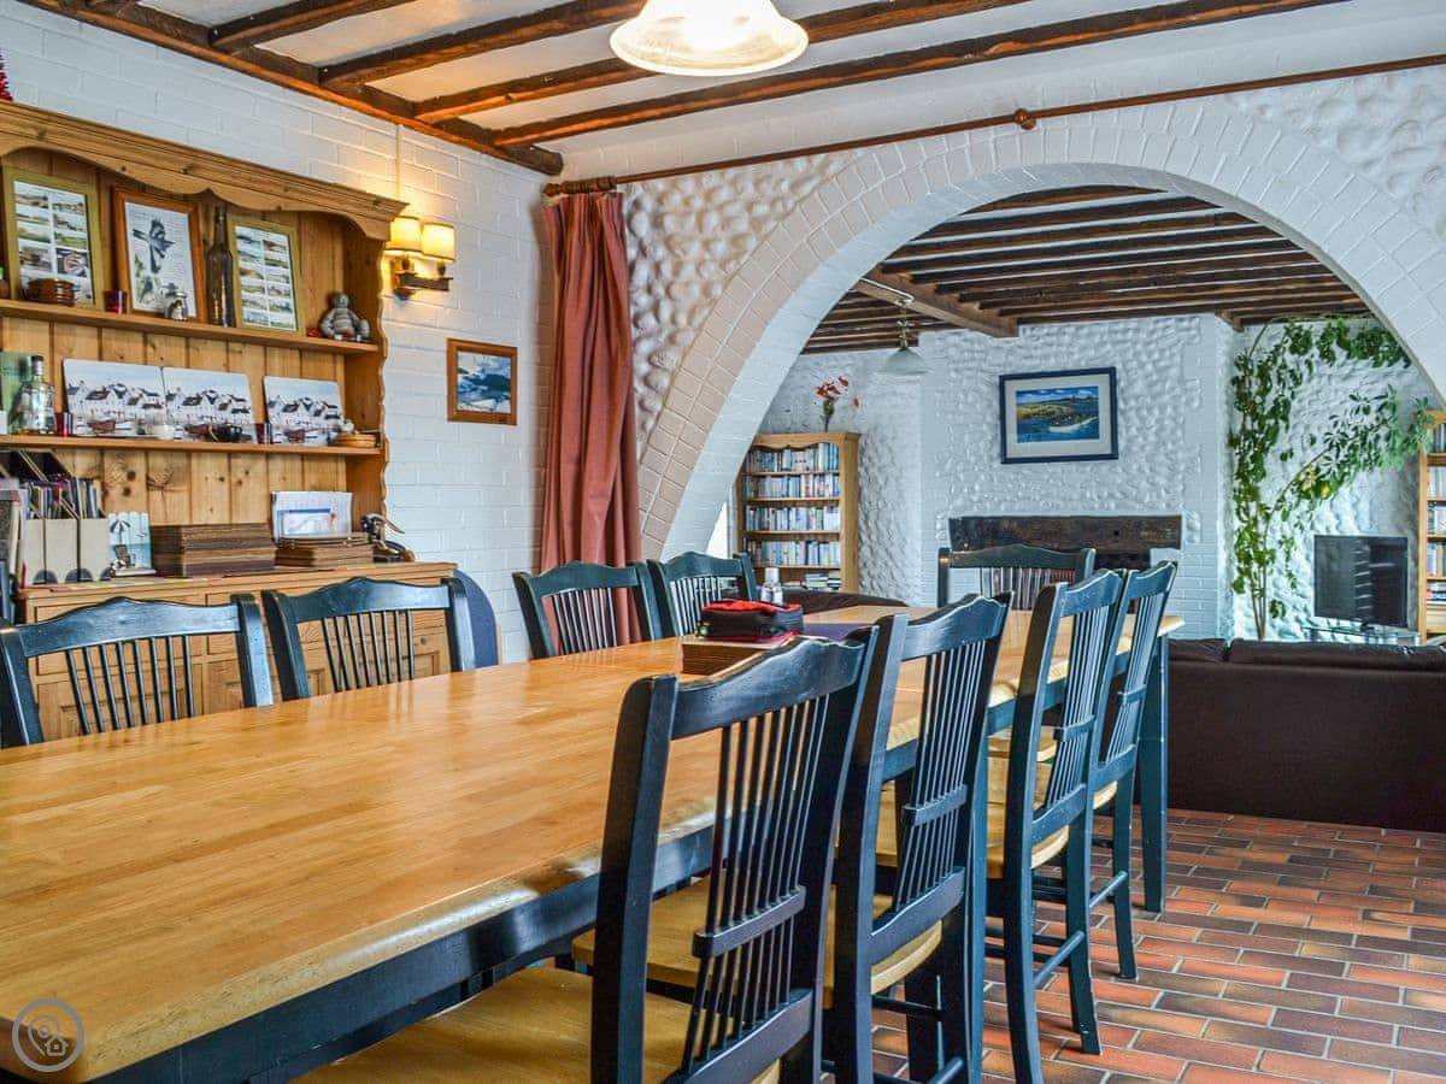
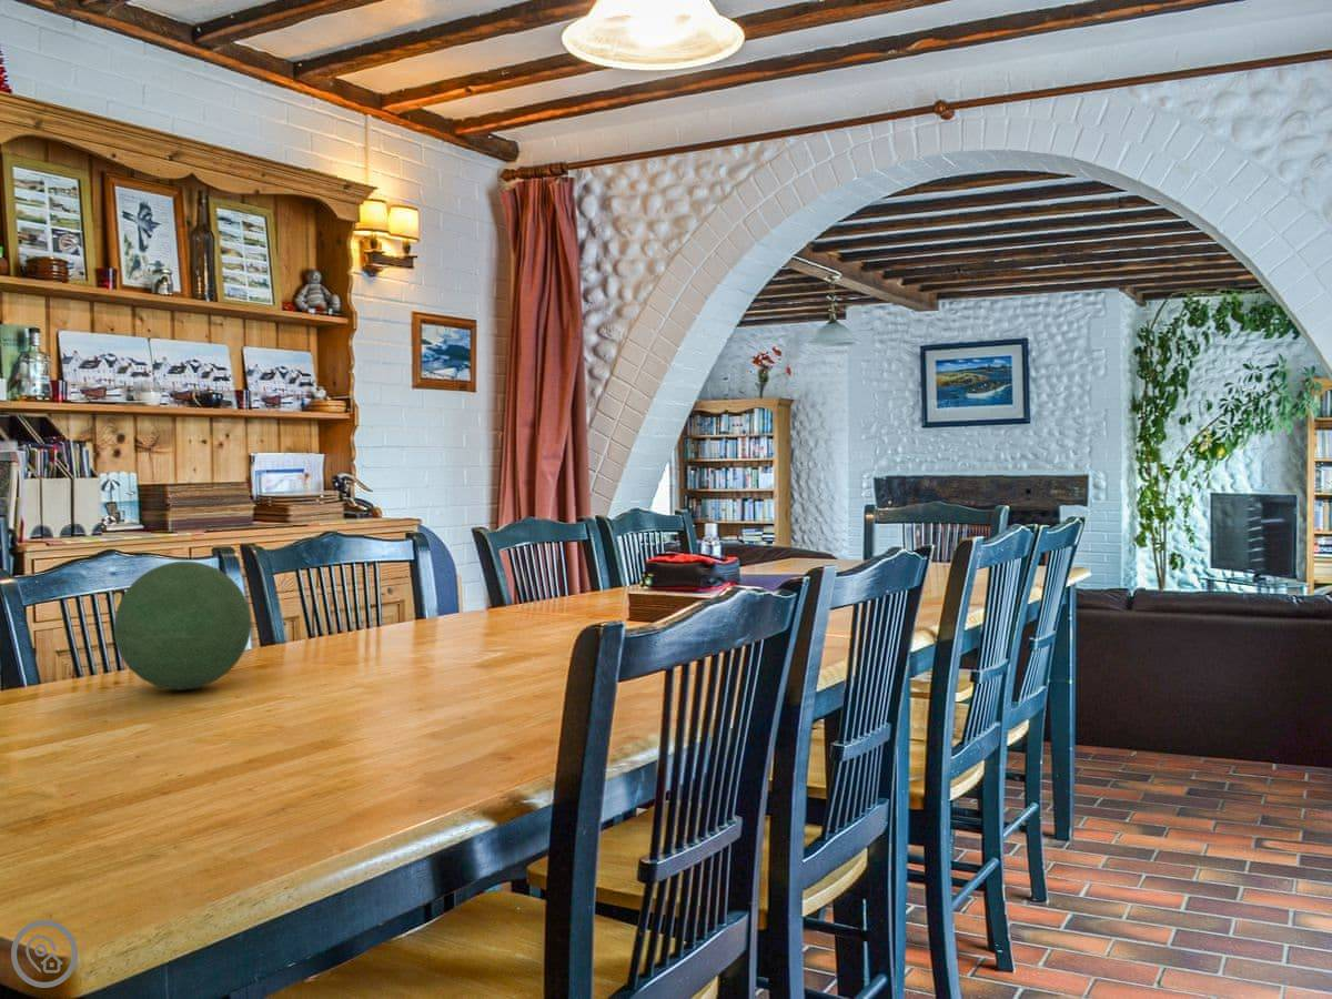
+ decorative orb (183, 625)
